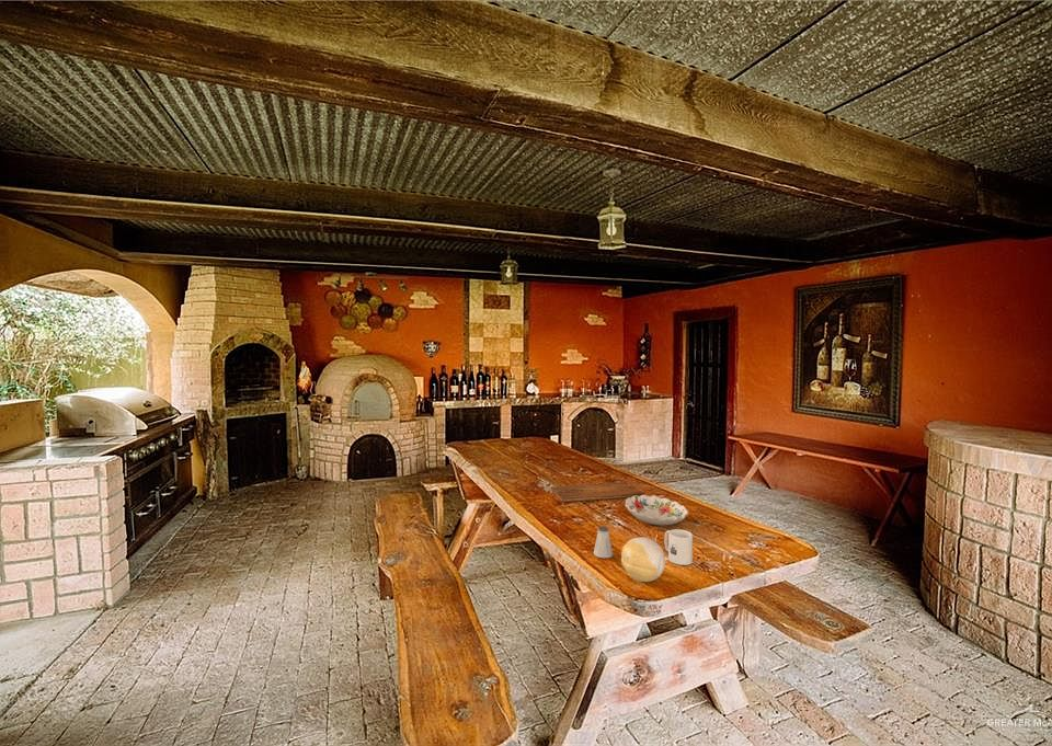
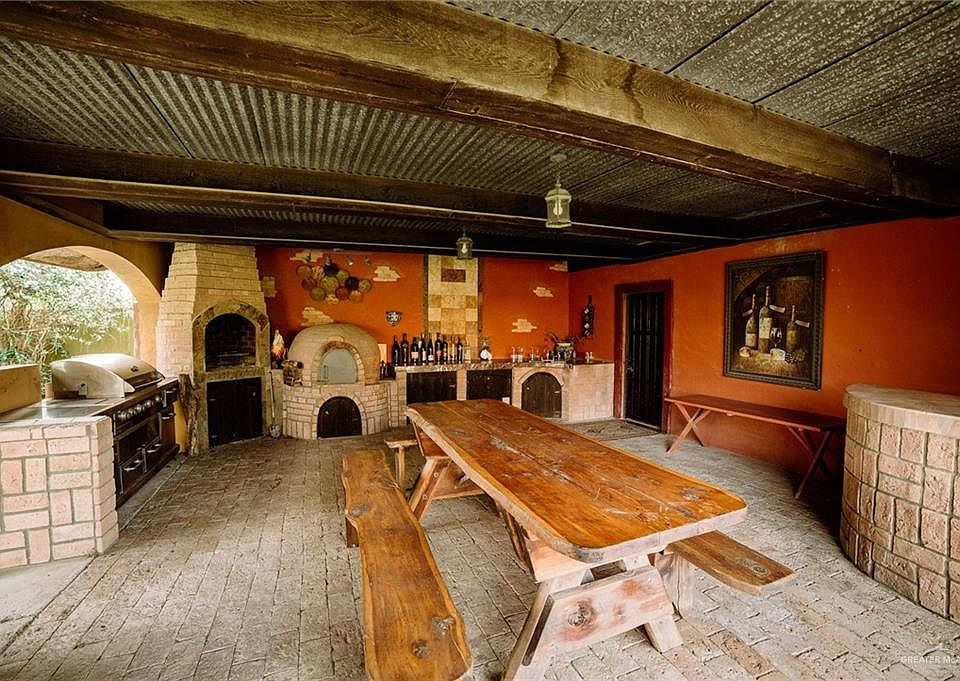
- decorative ball (642, 559)
- cutting board (595, 491)
- mug (676, 544)
- decorative bowl (655, 510)
- saltshaker (603, 540)
